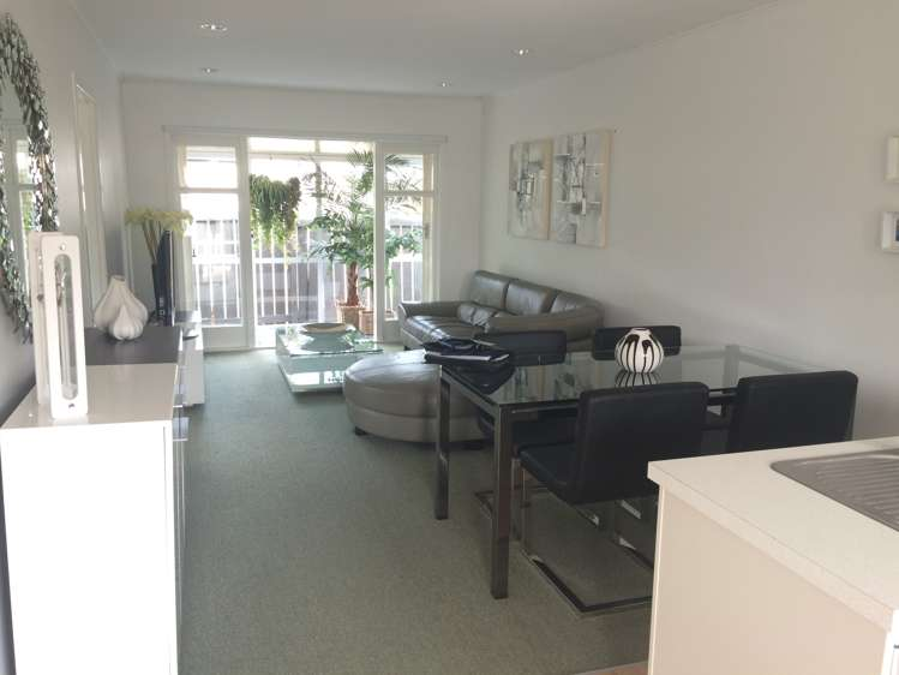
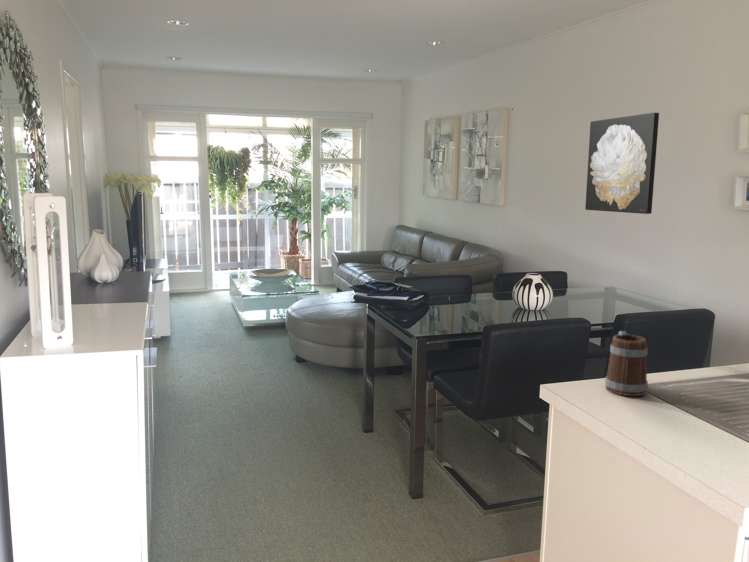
+ mug (625, 361)
+ wall art (619, 165)
